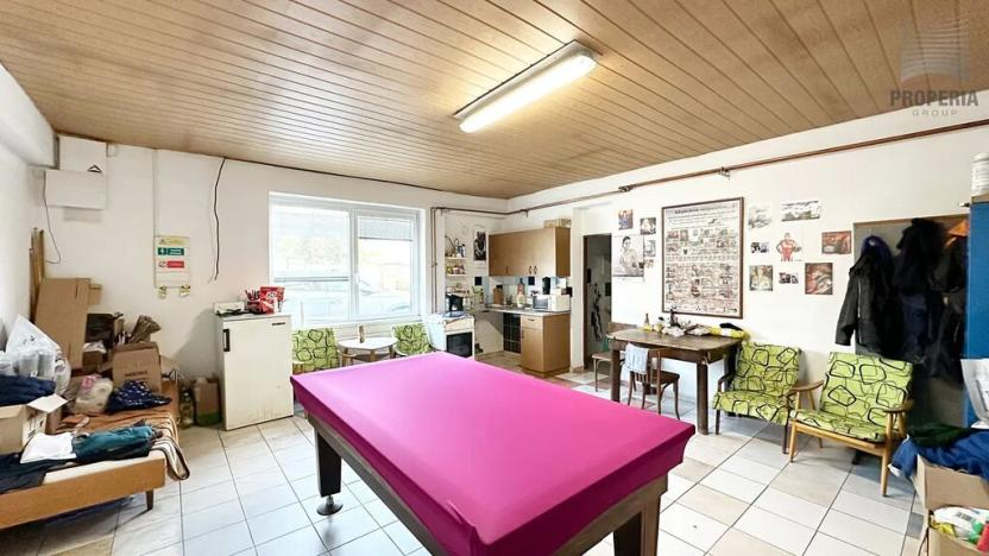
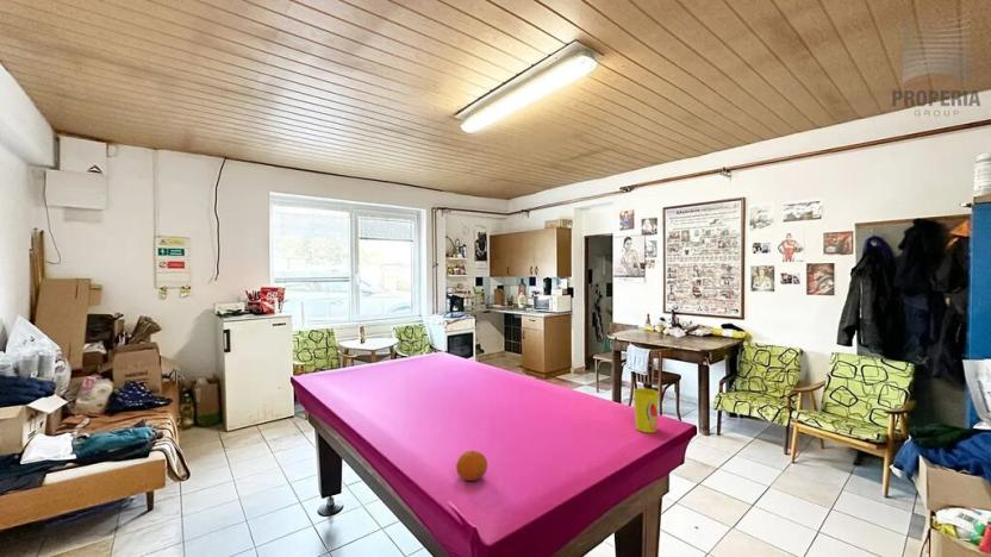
+ fruit (472, 464)
+ cup (646, 409)
